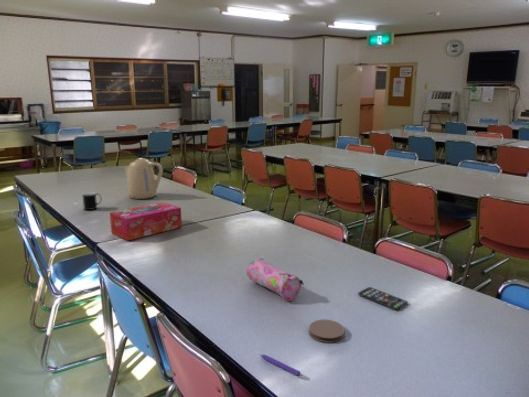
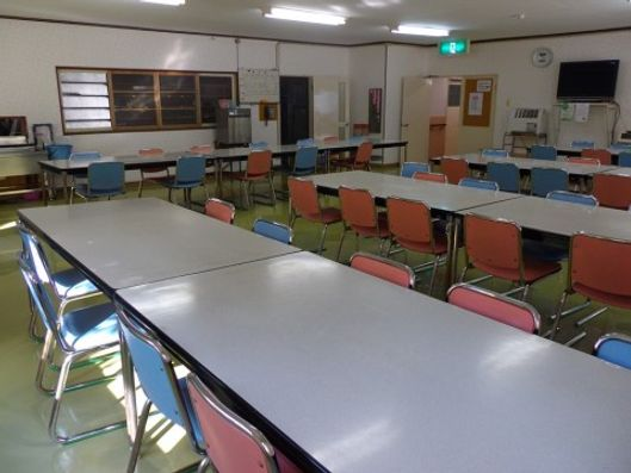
- pen (279, 364)
- smartphone (382, 298)
- pencil case (273, 277)
- cup (92, 200)
- coaster (326, 330)
- kettle (143, 177)
- tissue box (146, 220)
